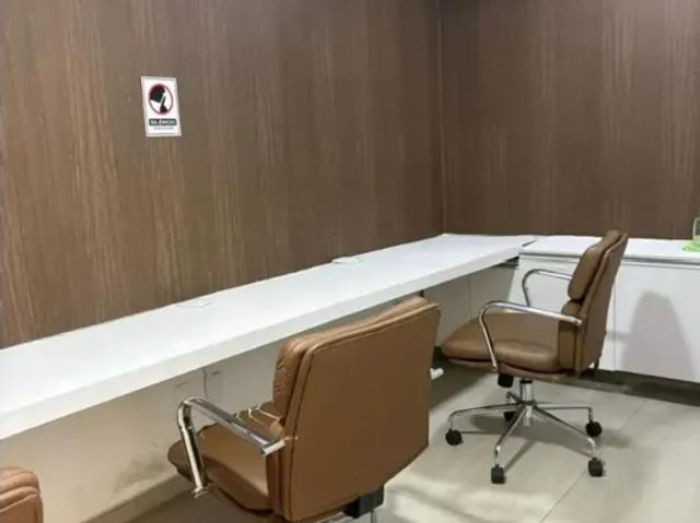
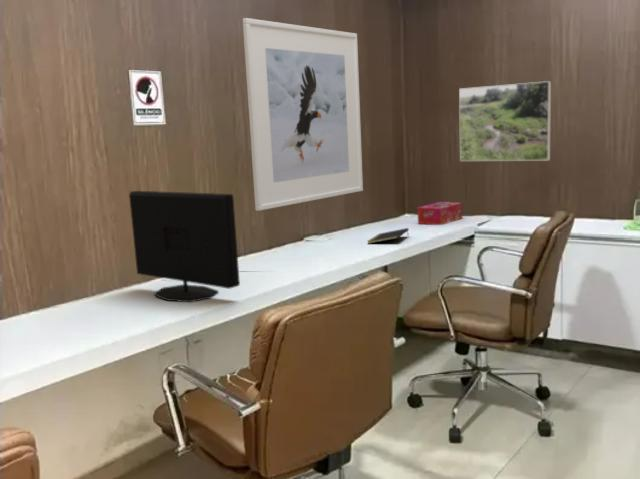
+ notepad (388, 235)
+ monitor (181, 244)
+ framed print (503, 123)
+ tissue box (440, 213)
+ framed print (310, 115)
